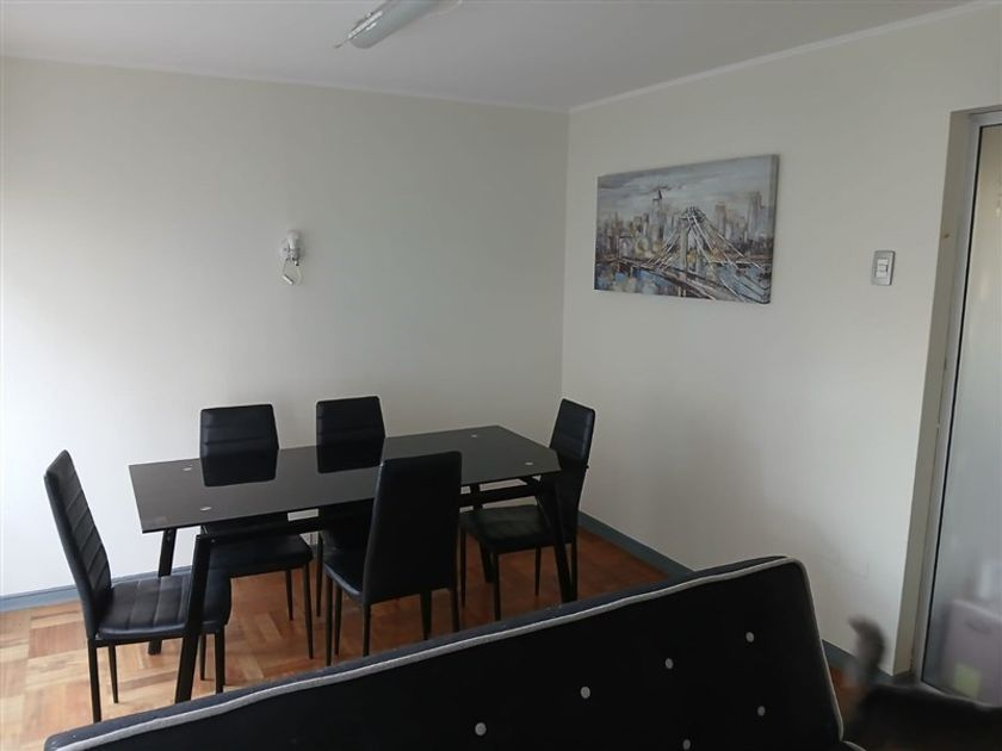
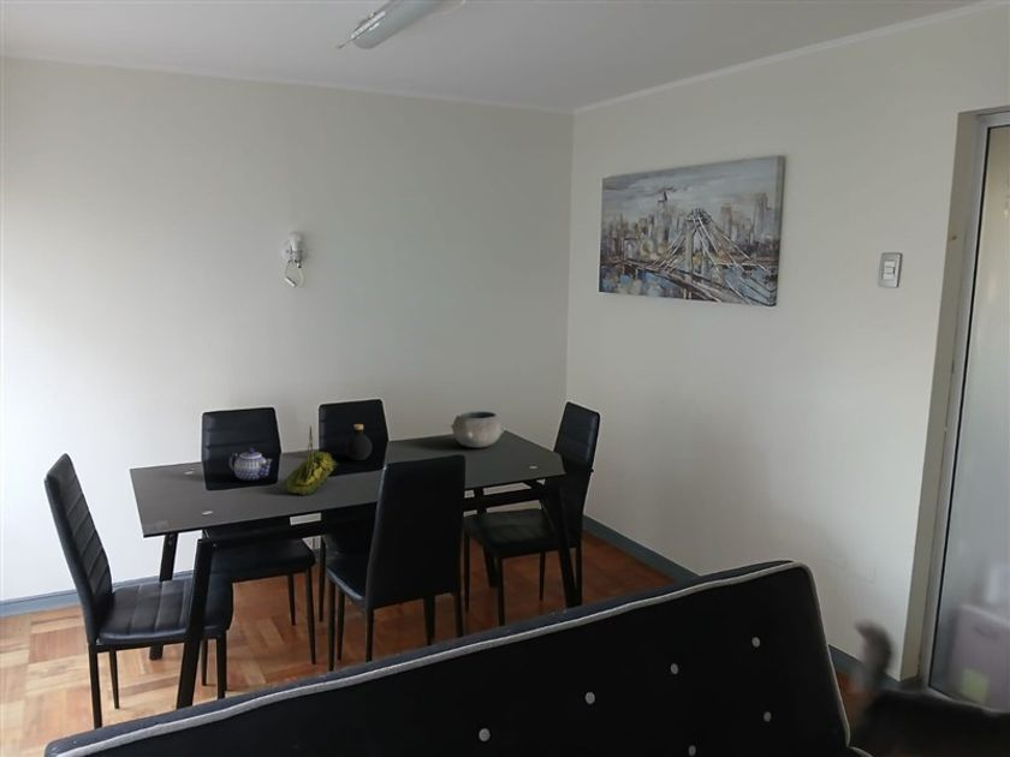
+ plant (311, 454)
+ bowl (476, 430)
+ teapot (250, 463)
+ bottle (358, 442)
